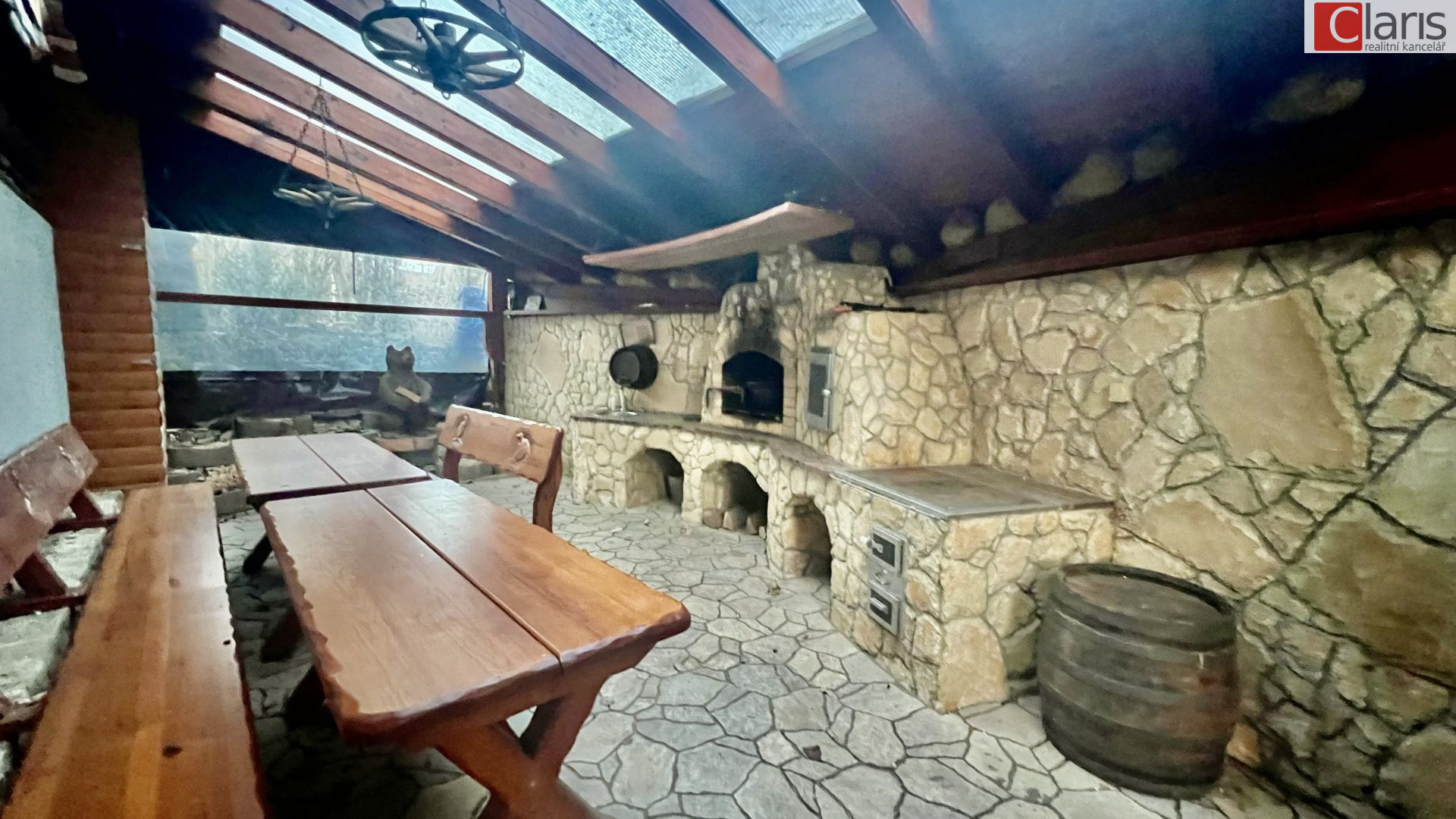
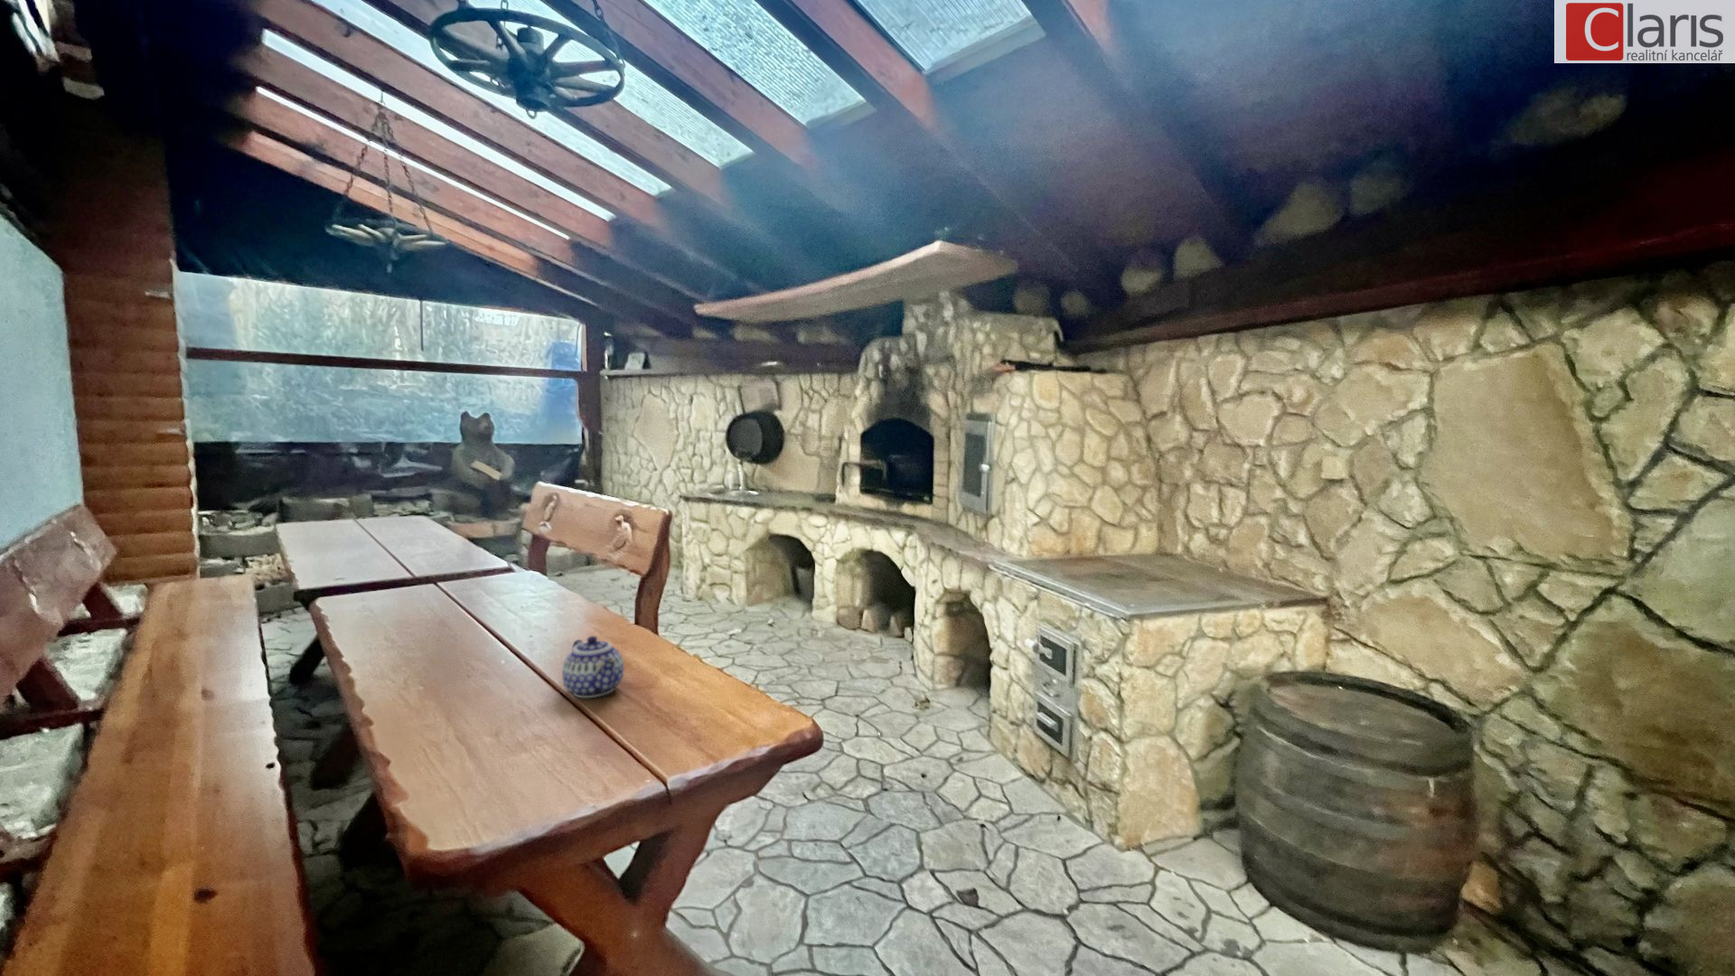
+ teapot (592, 664)
